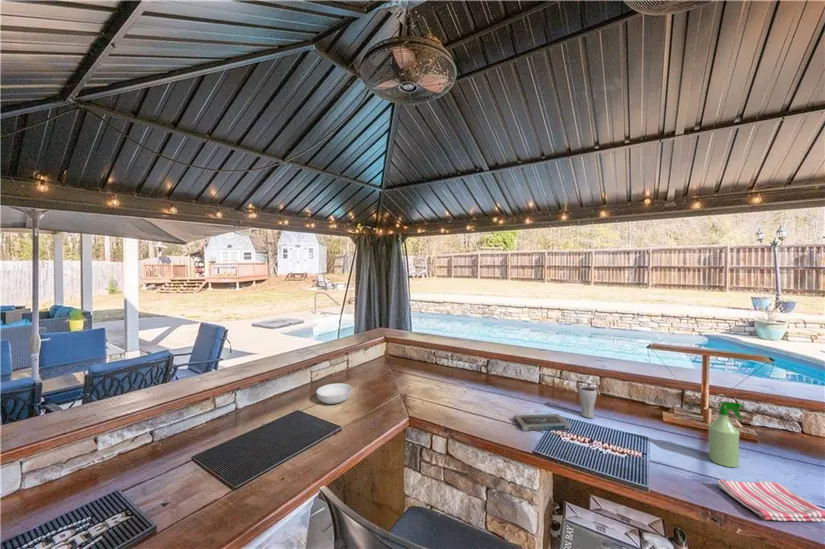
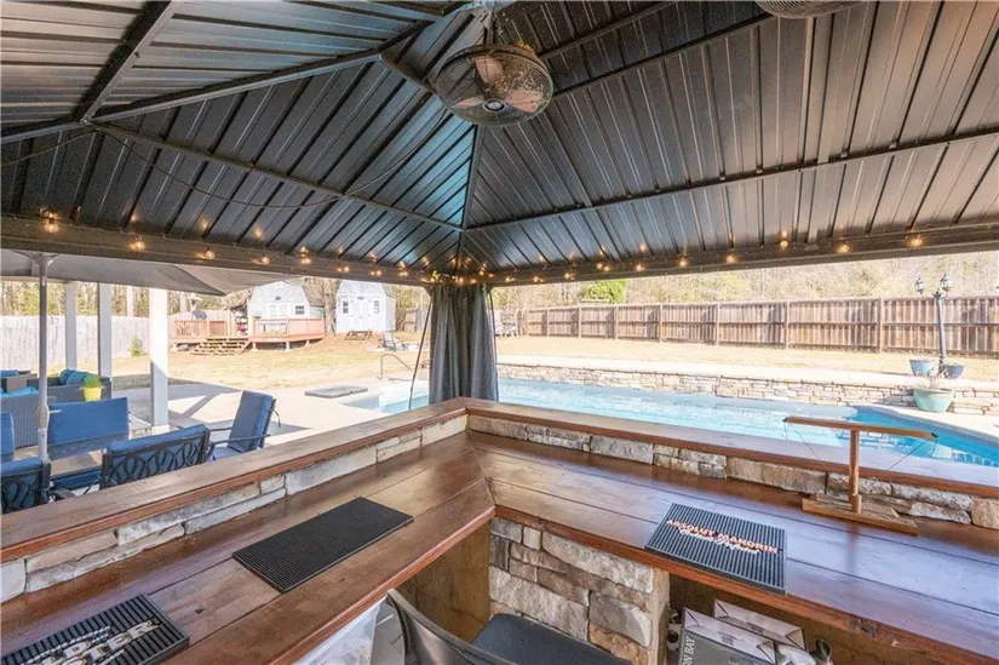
- speaker (541, 422)
- spray bottle (723, 431)
- serving bowl (334, 394)
- dish towel (772, 498)
- drinking glass (587, 402)
